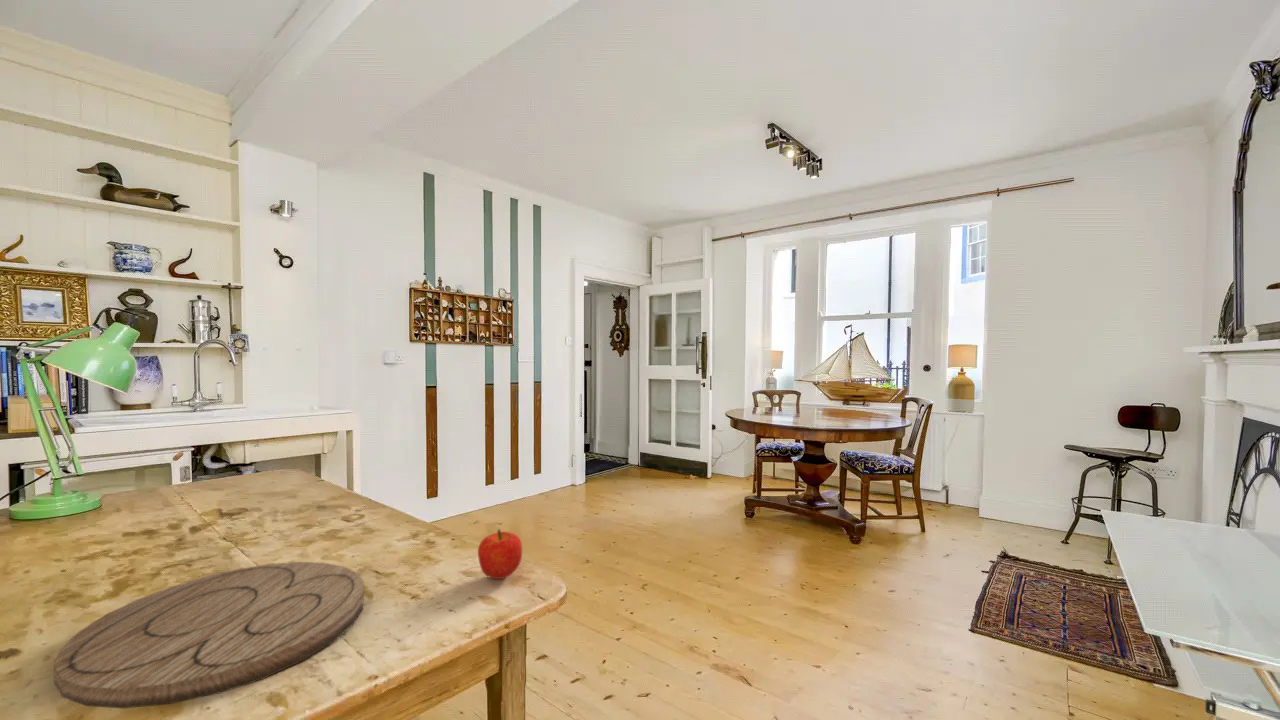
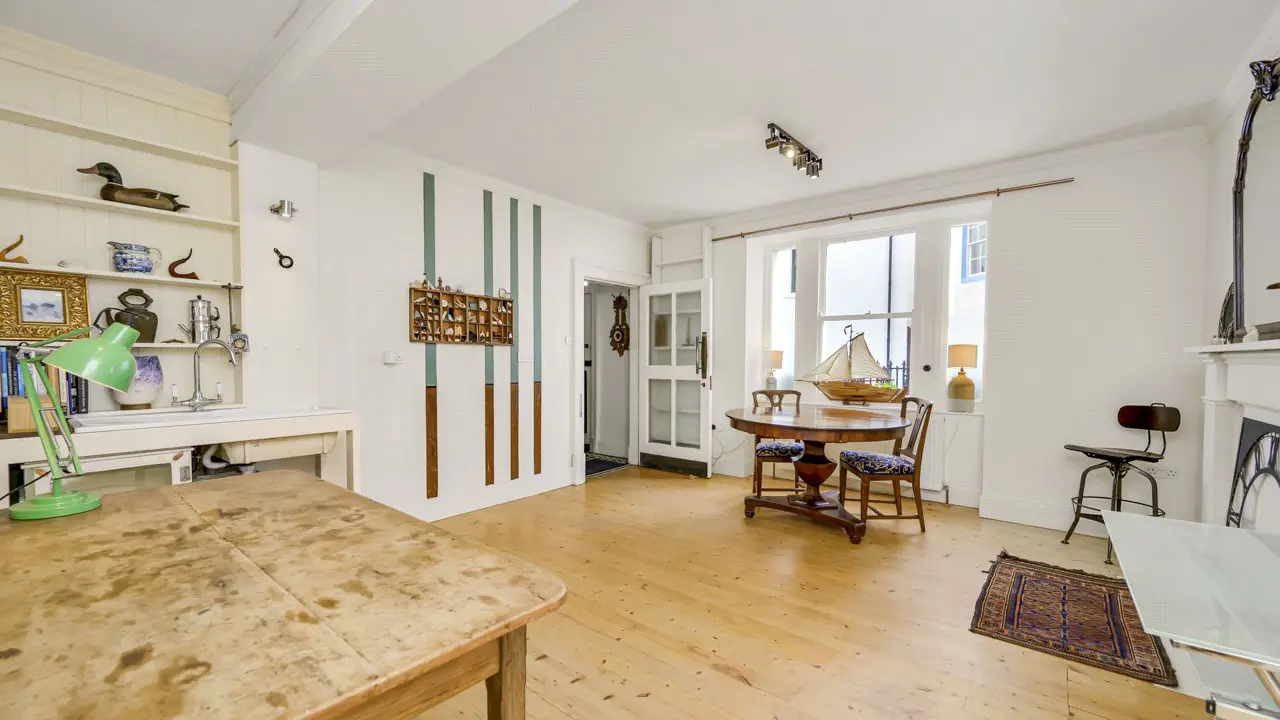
- fruit (500, 553)
- cutting board (231, 619)
